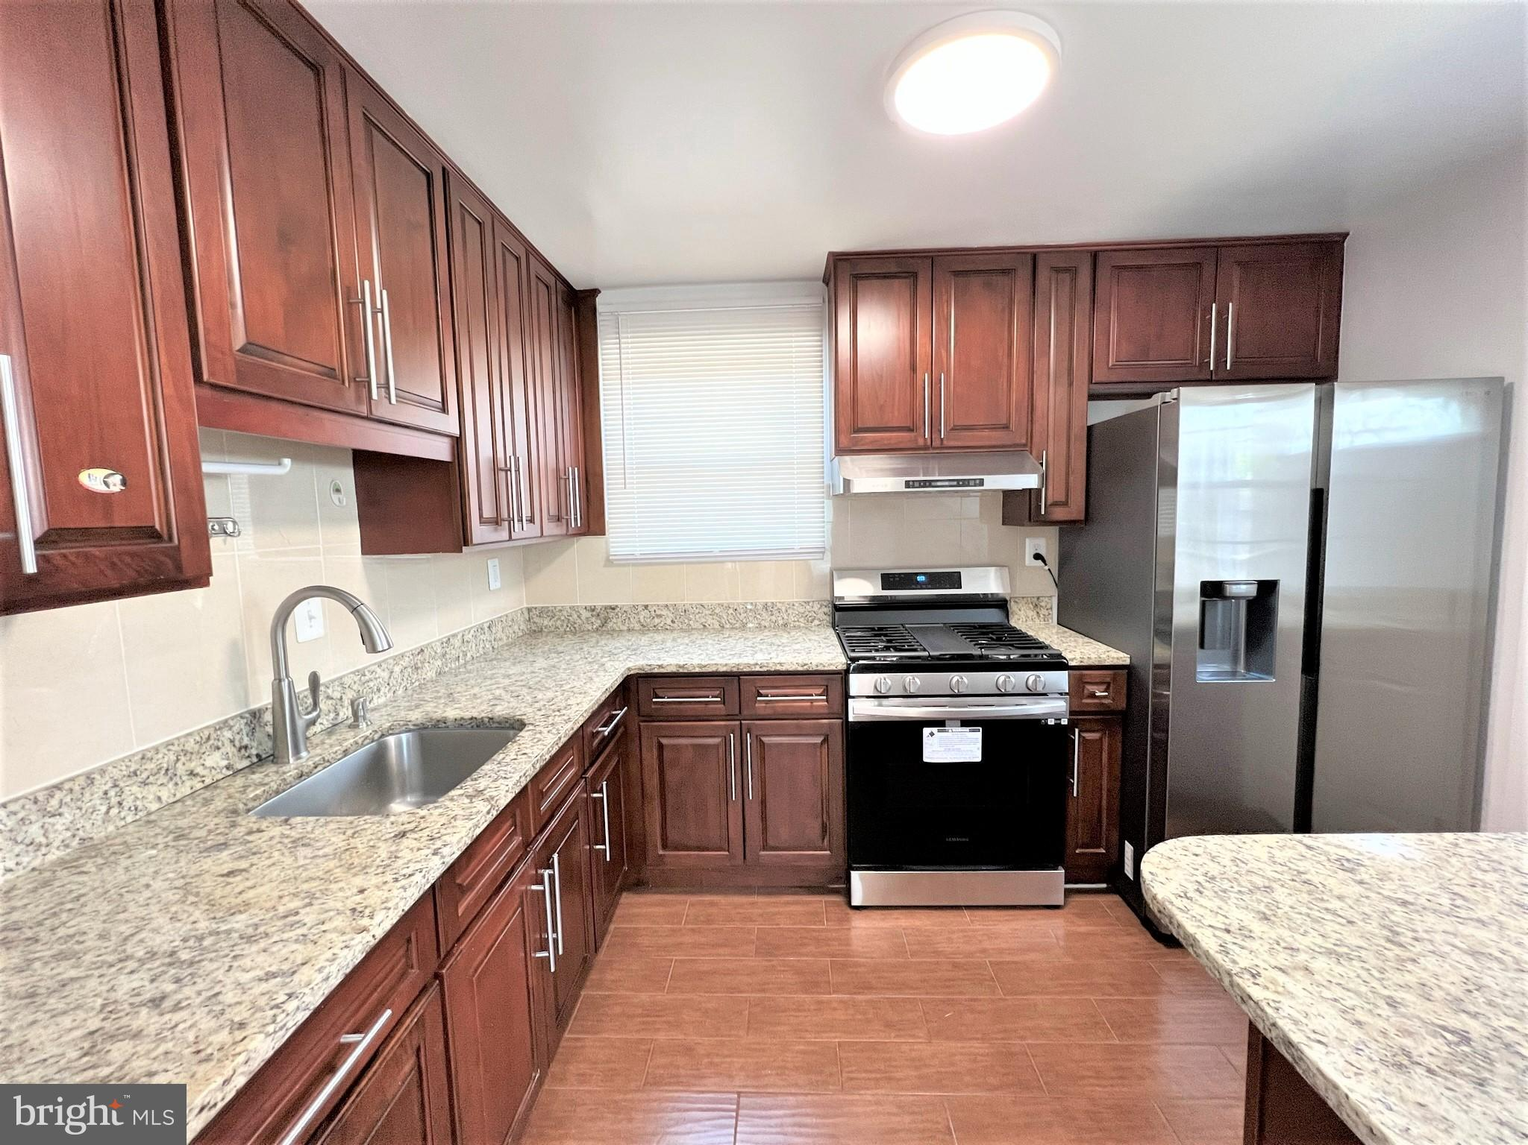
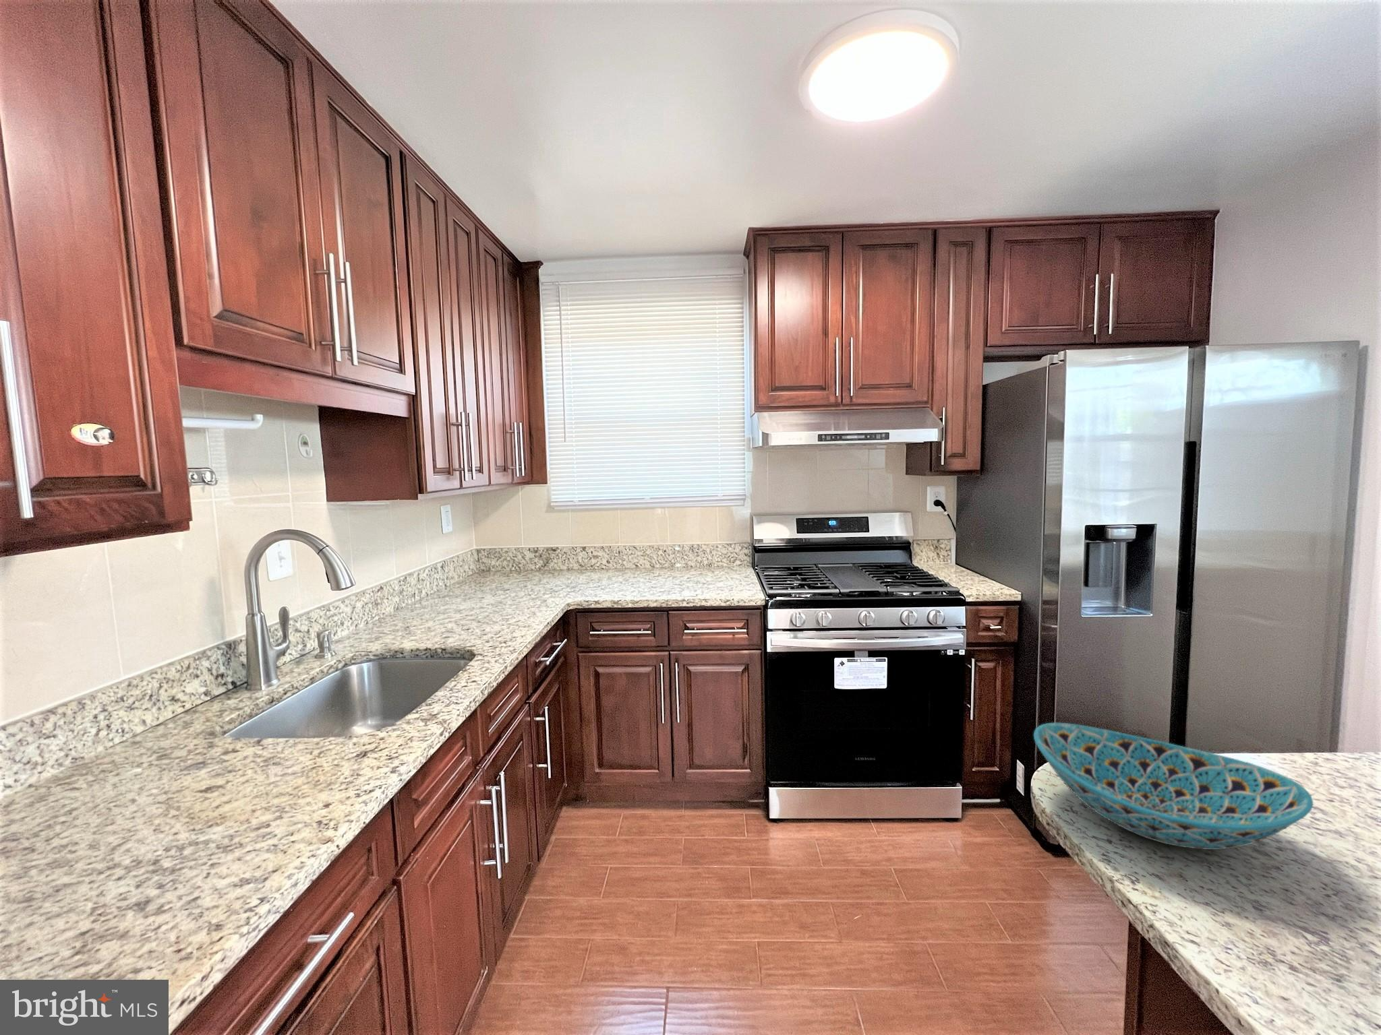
+ bowl (1155, 791)
